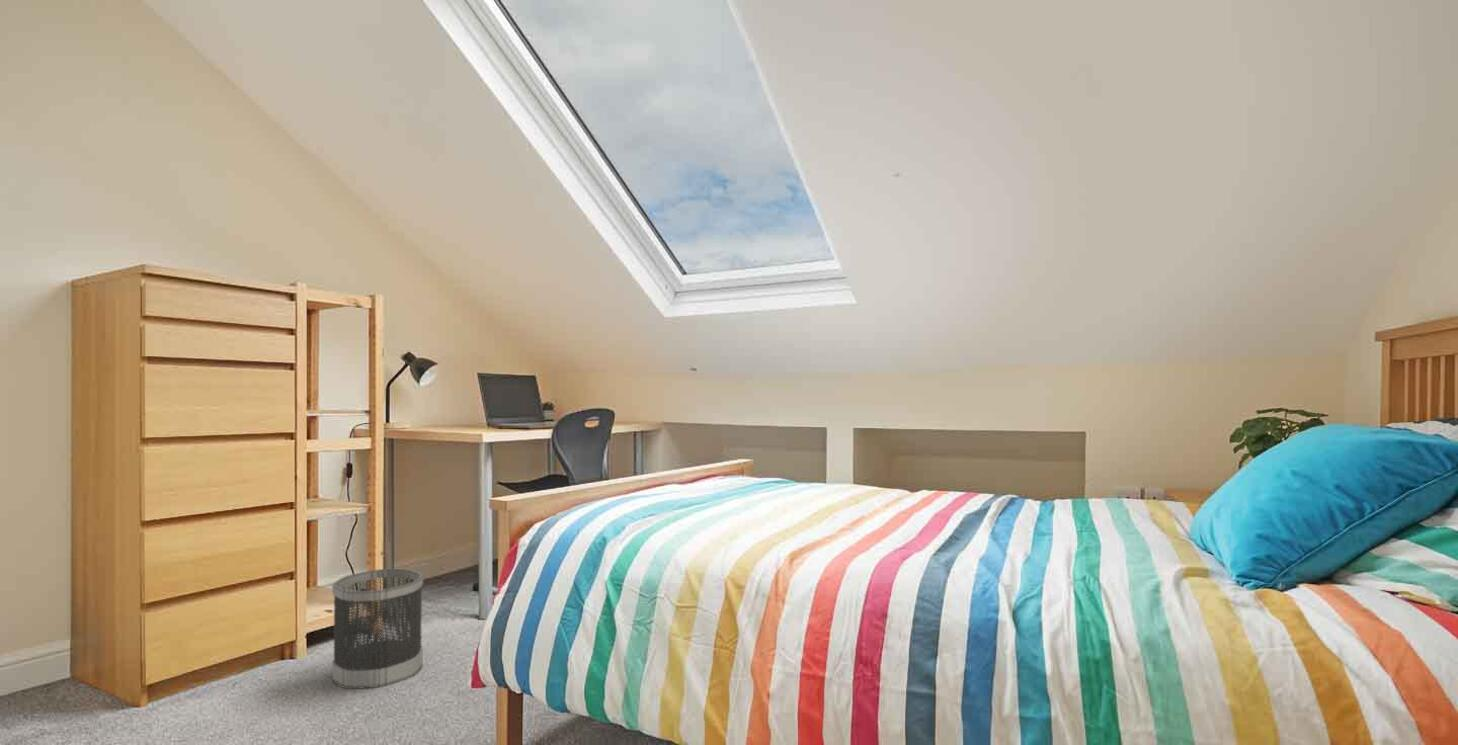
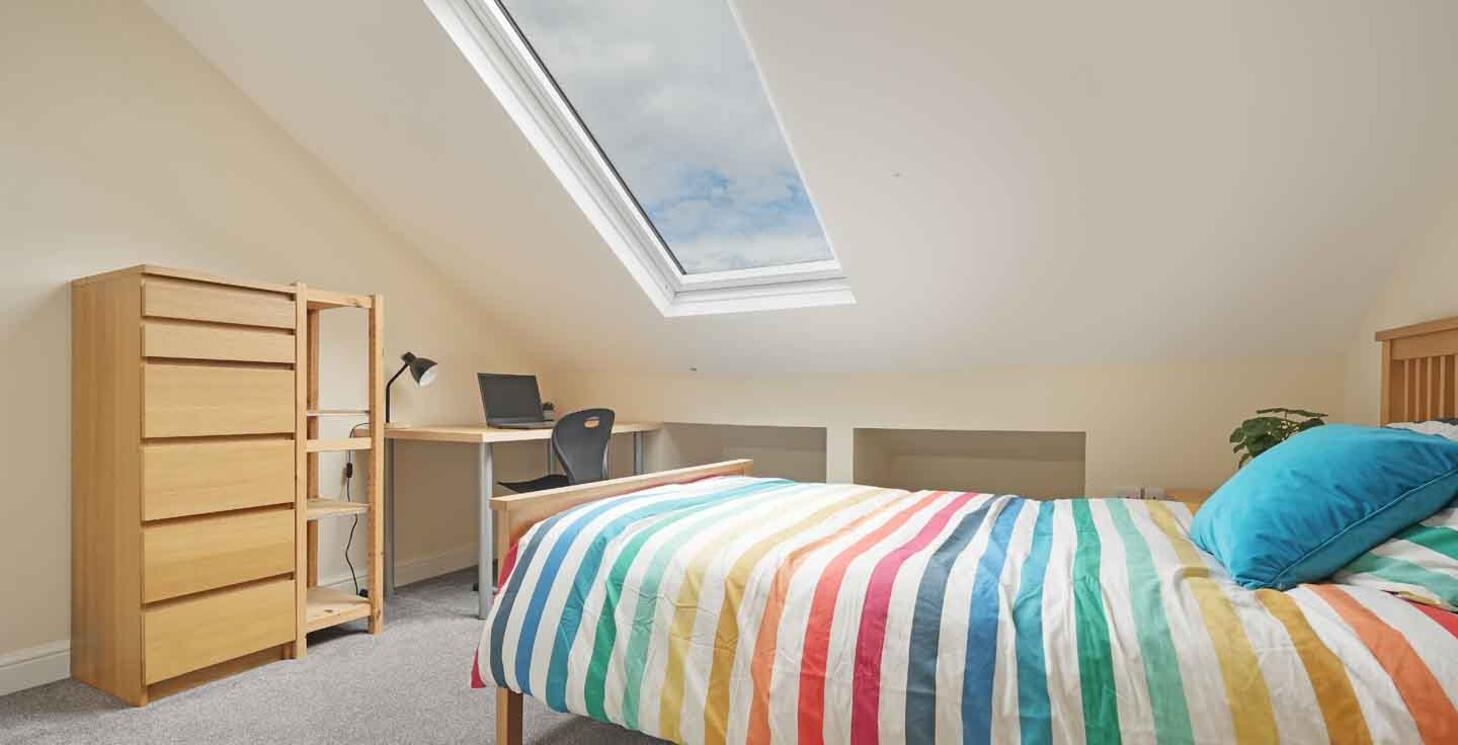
- wastebasket (378, 625)
